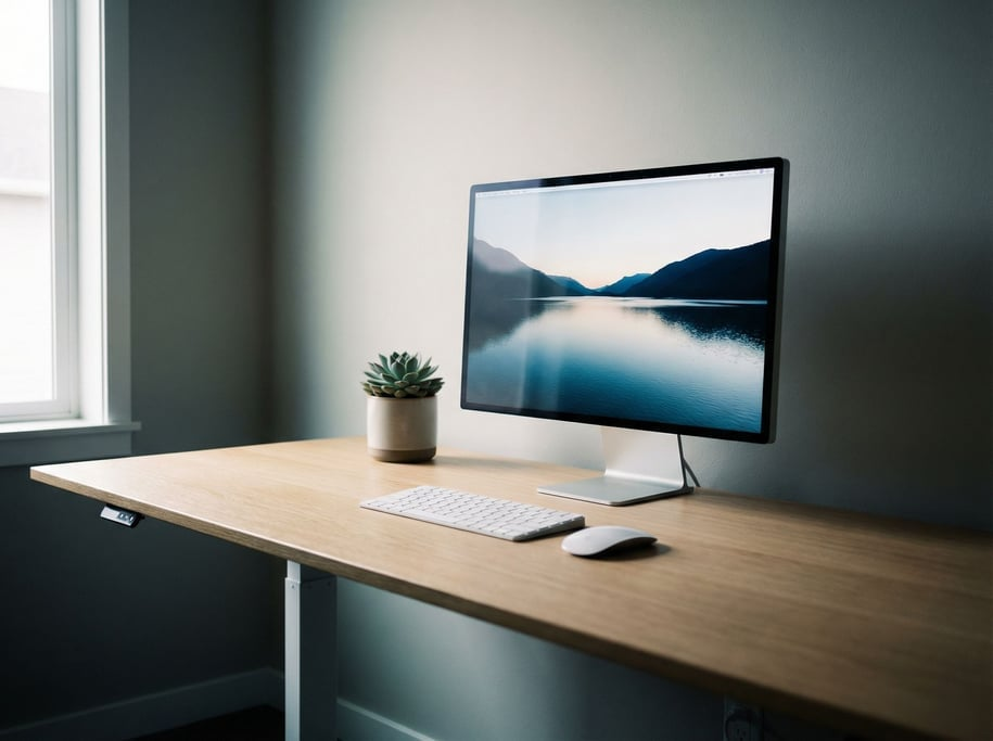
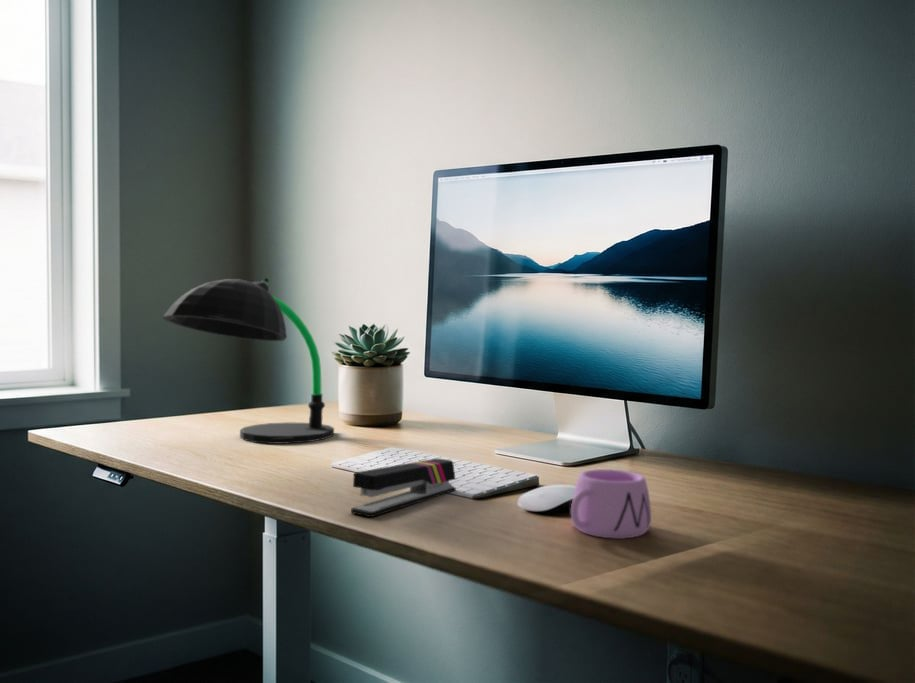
+ desk lamp (261, 340)
+ mug (604, 504)
+ stapler (406, 482)
